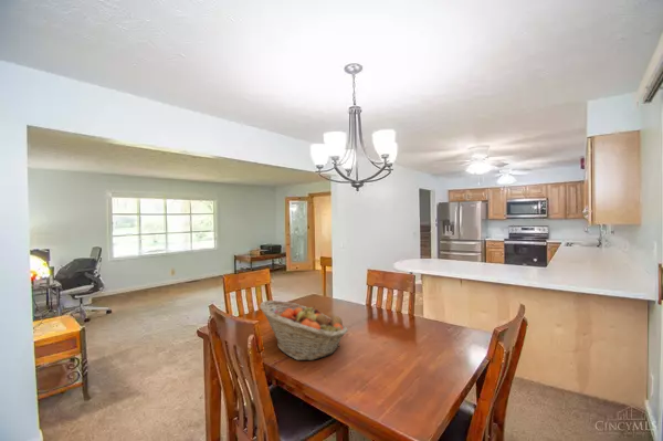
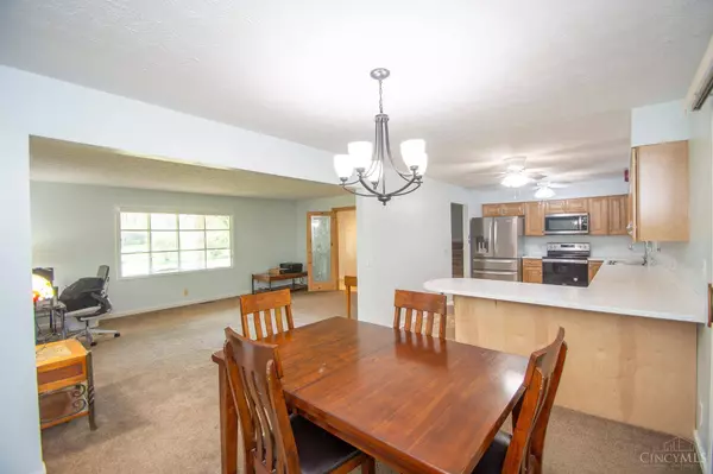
- fruit basket (303, 324)
